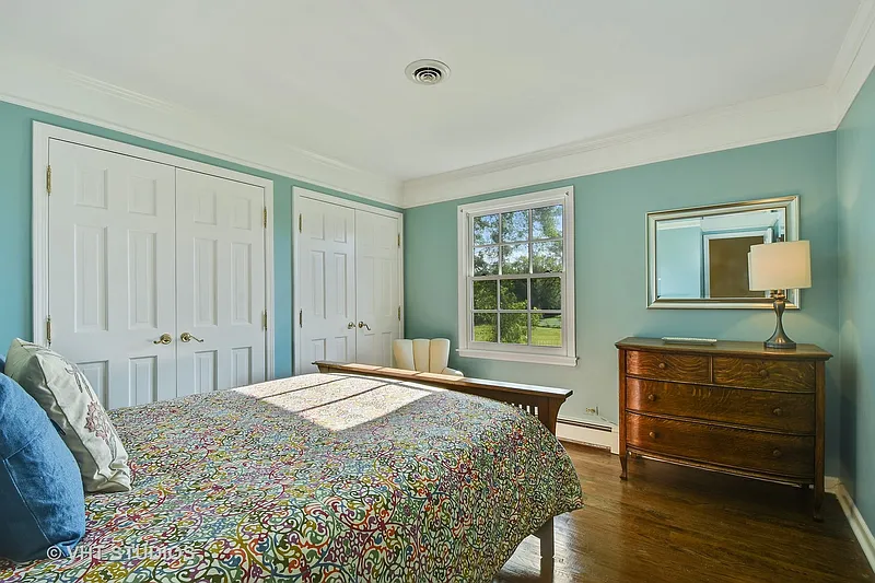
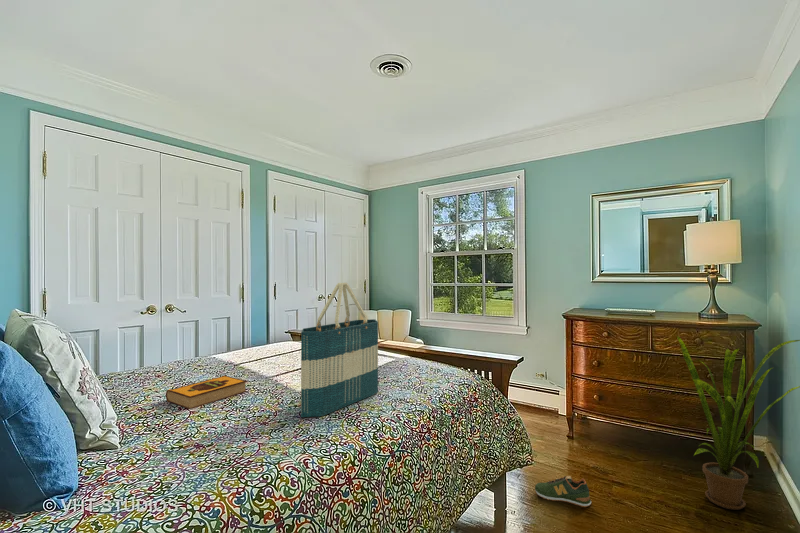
+ hardback book (207, 390)
+ house plant (735, 418)
+ tote bag (342, 341)
+ shoe (562, 487)
